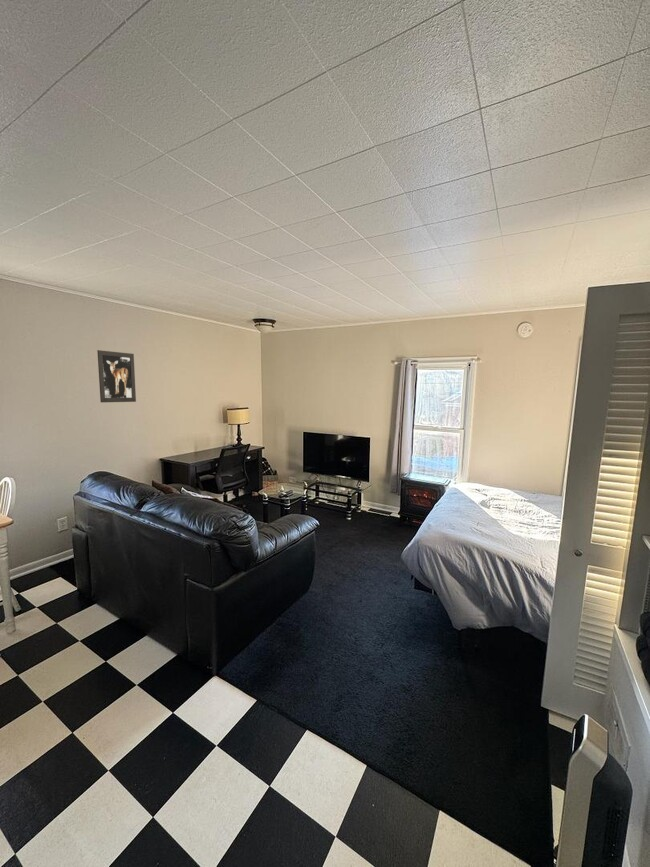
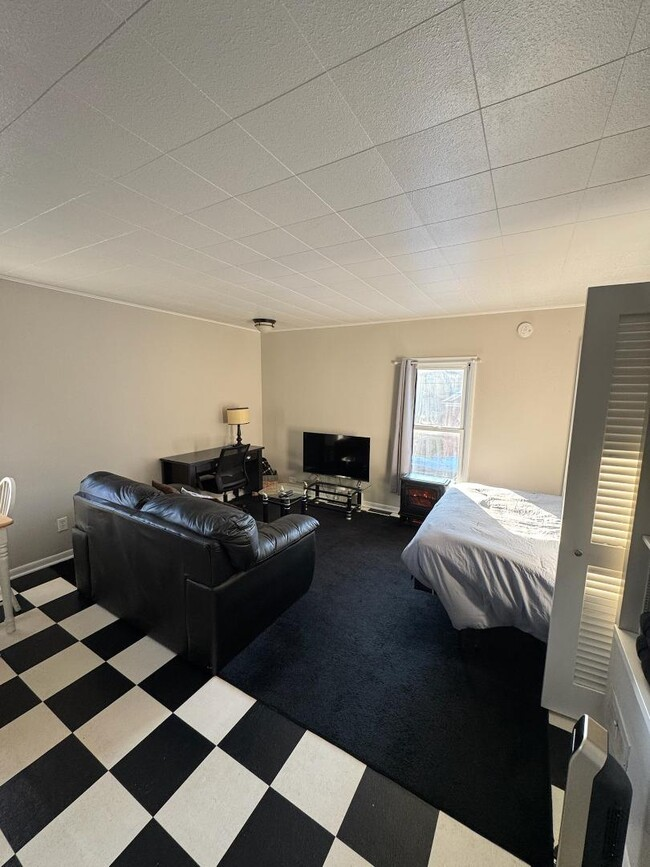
- wall art (117, 377)
